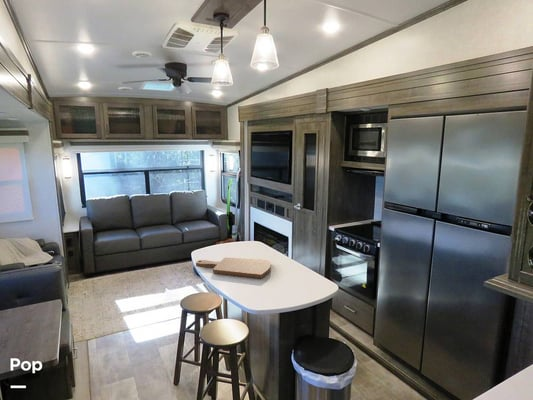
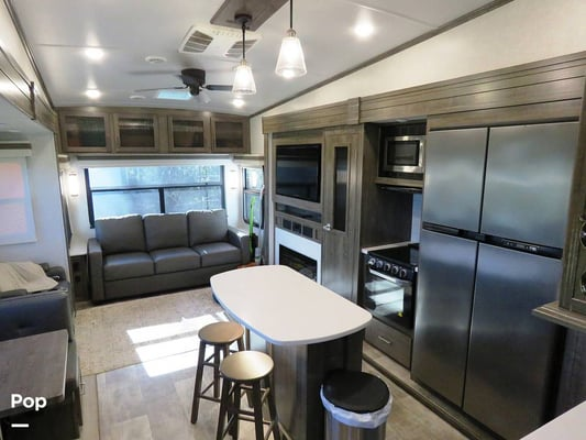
- cutting board (238, 266)
